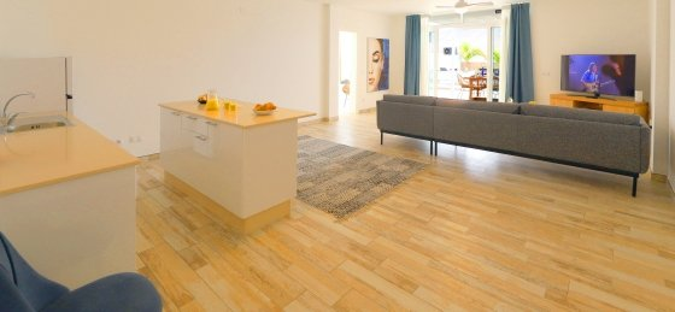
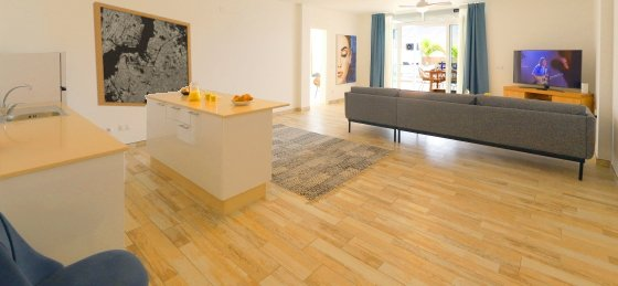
+ wall art (148, 61)
